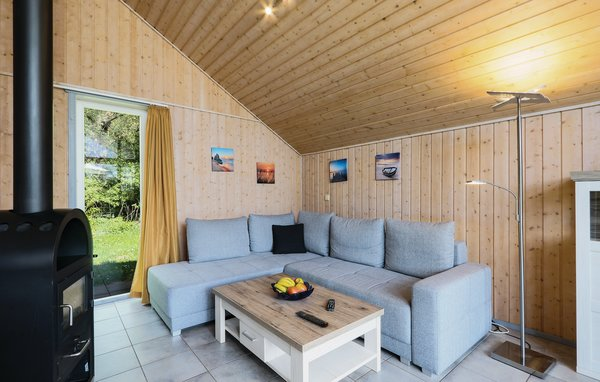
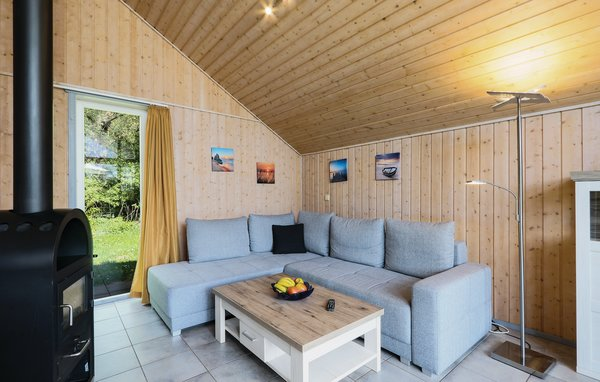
- remote control (311, 318)
